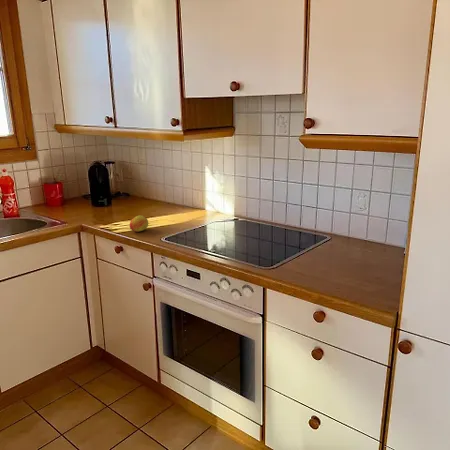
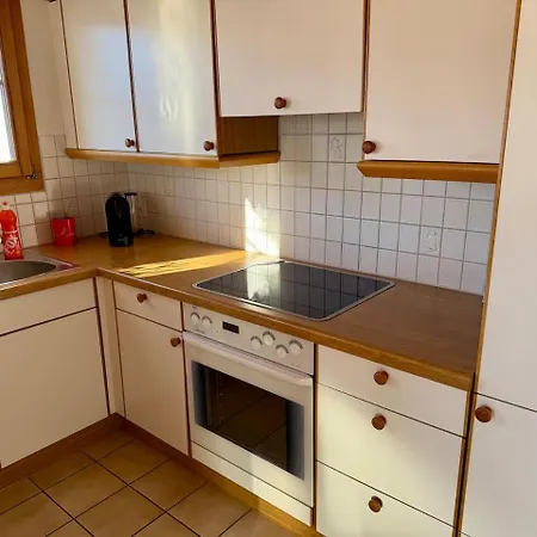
- fruit (138, 223)
